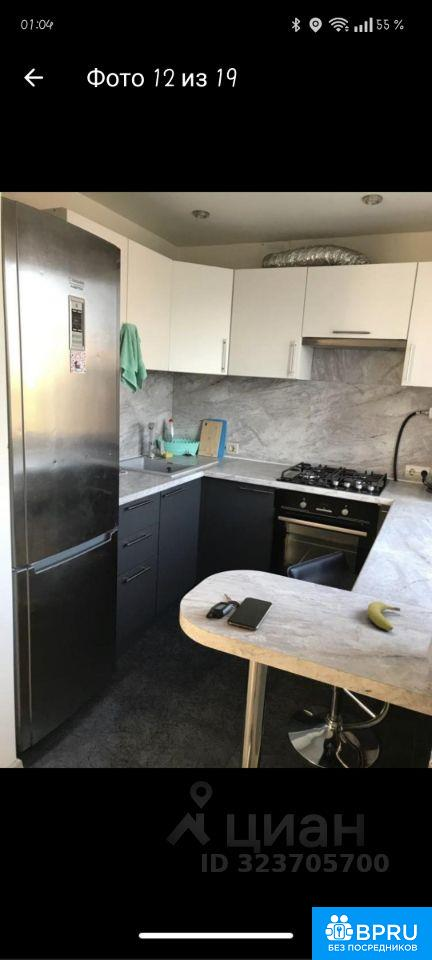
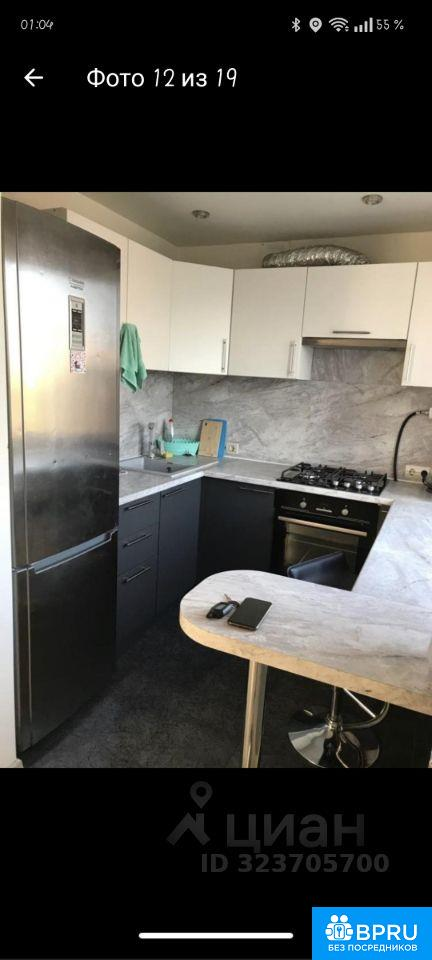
- fruit (381, 611)
